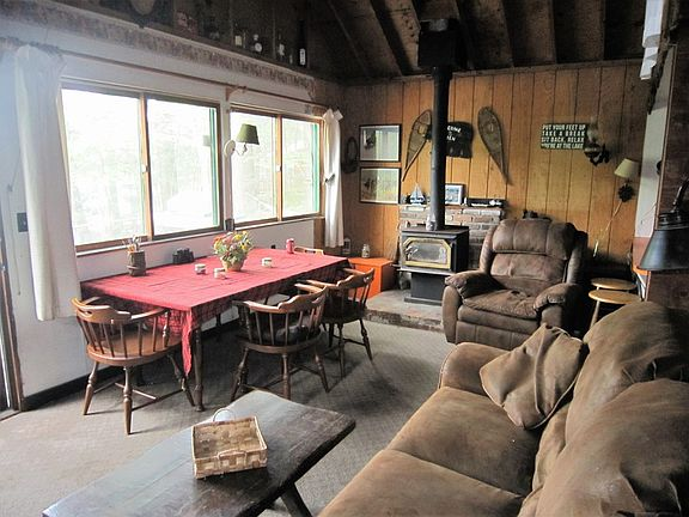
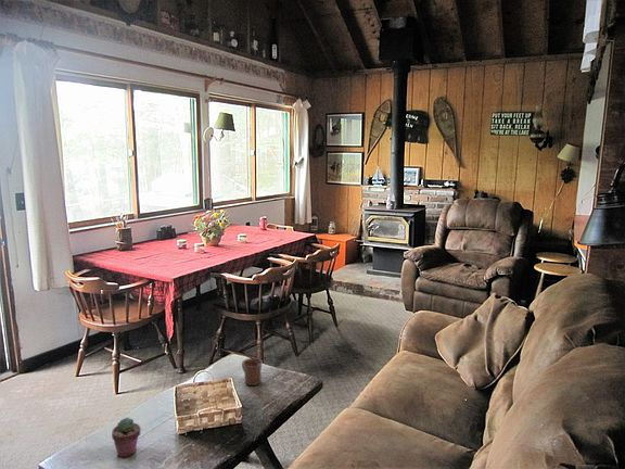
+ potted succulent (126, 435)
+ mug (251, 370)
